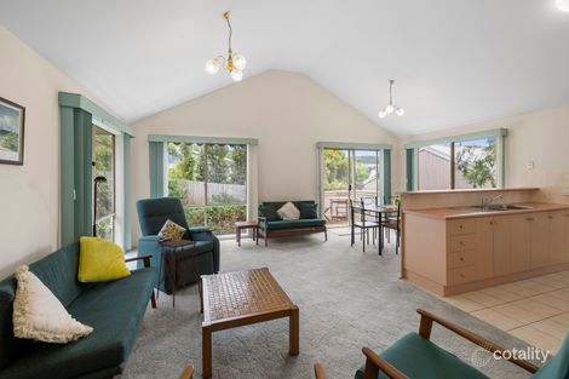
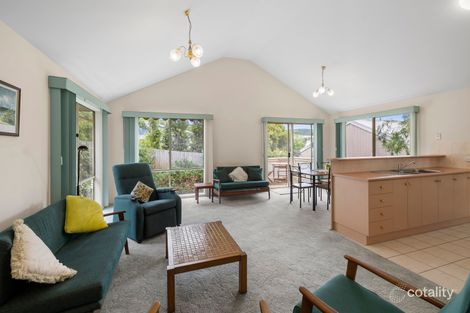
- side table (178, 271)
